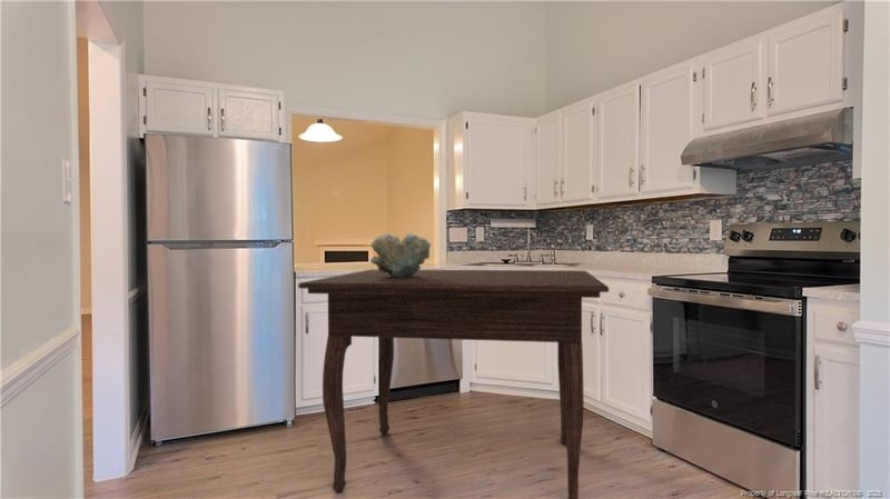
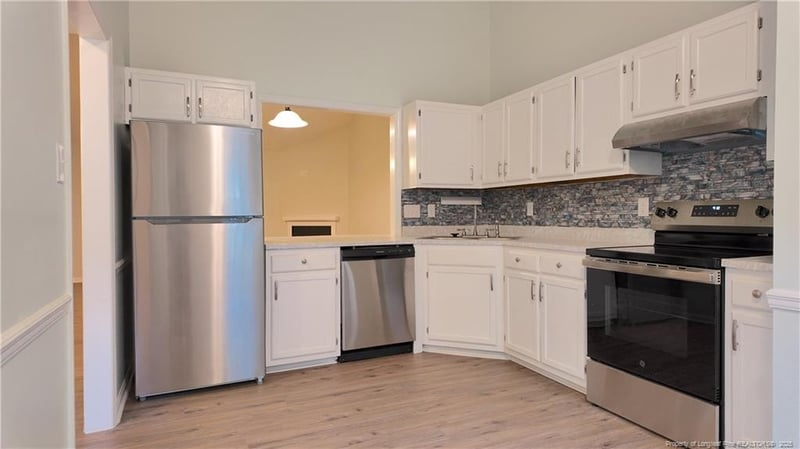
- dining table (463, 339)
- decorative bowl (398, 255)
